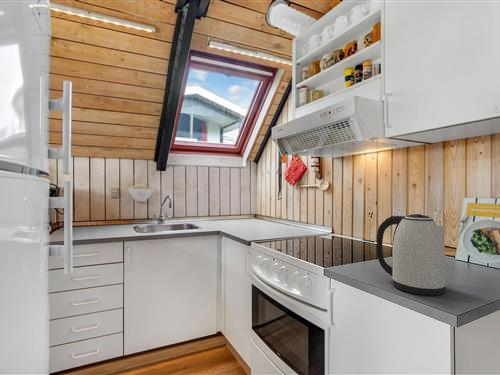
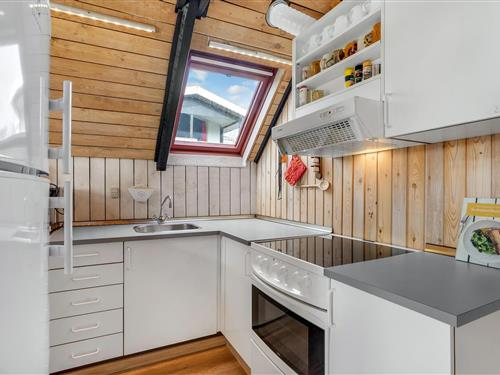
- kettle (408, 249)
